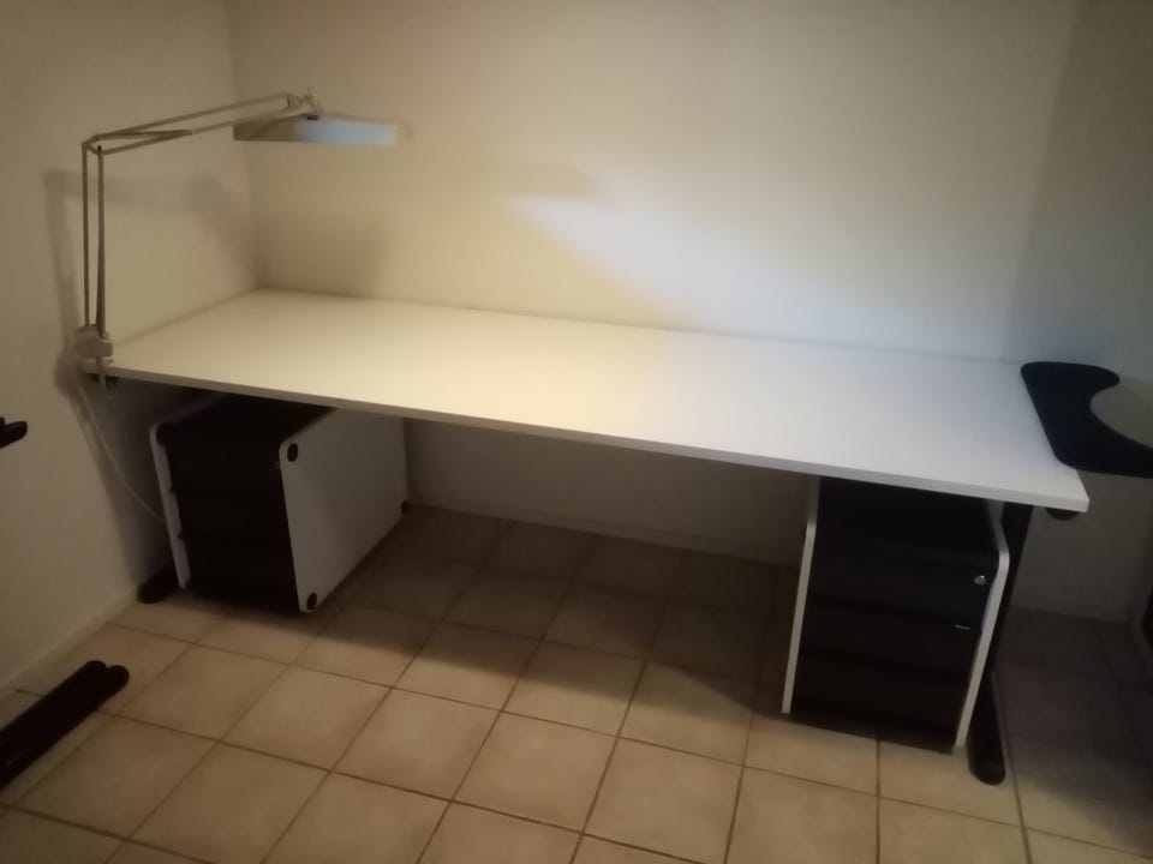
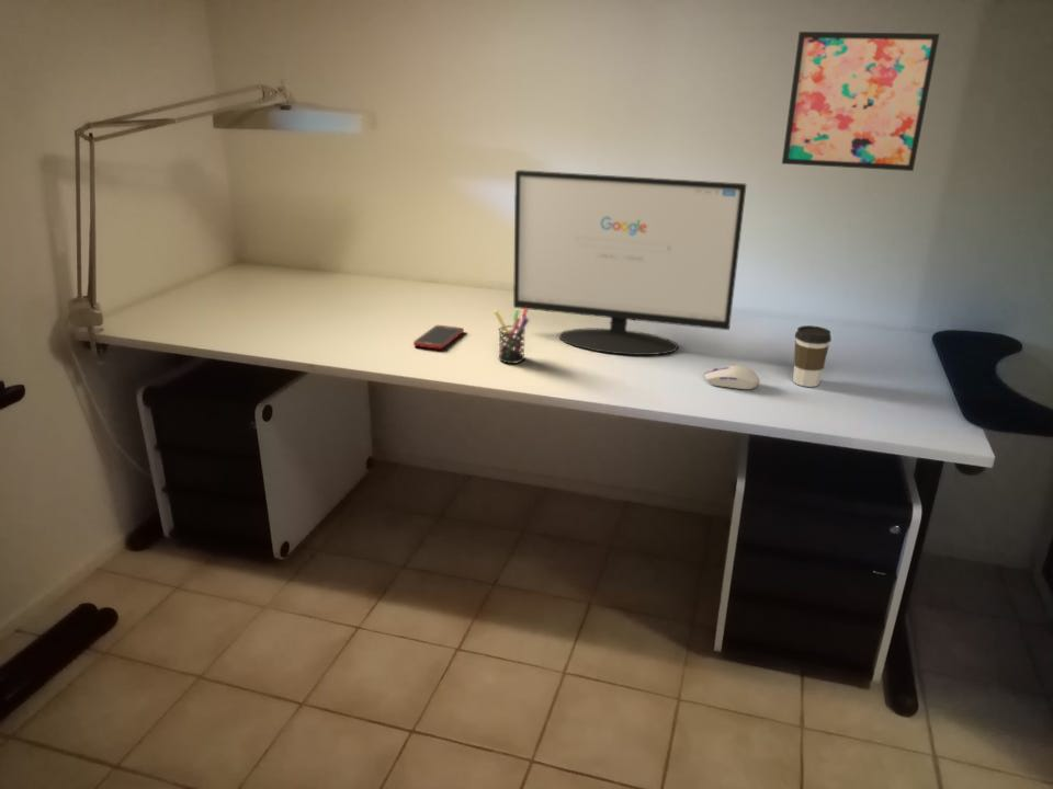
+ cell phone (439, 336)
+ pen holder (513, 332)
+ coffee cup (809, 356)
+ wall art (856, 101)
+ computer monitor (623, 262)
+ computer mouse (732, 375)
